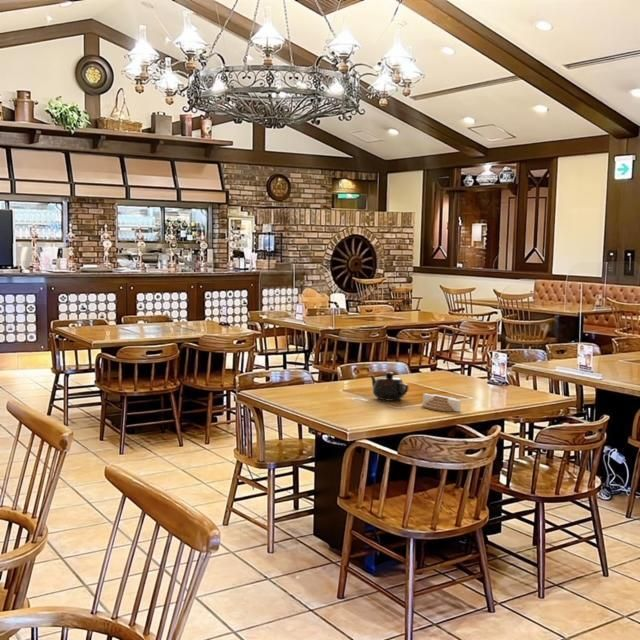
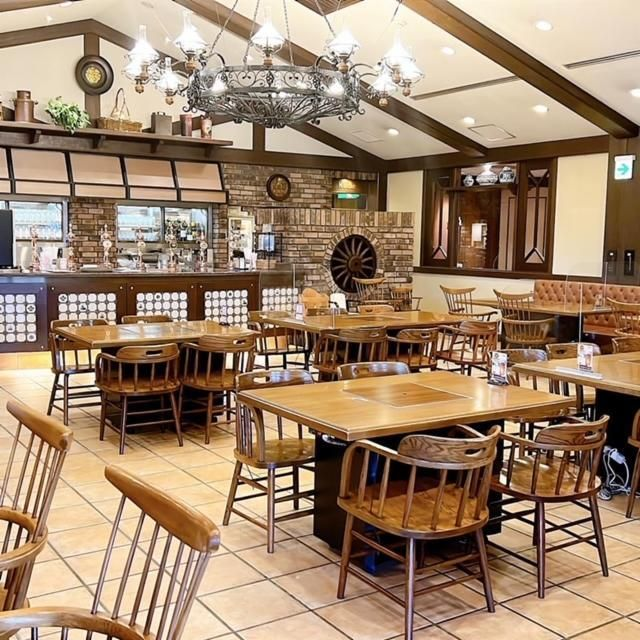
- architectural model (438, 402)
- teapot (387, 385)
